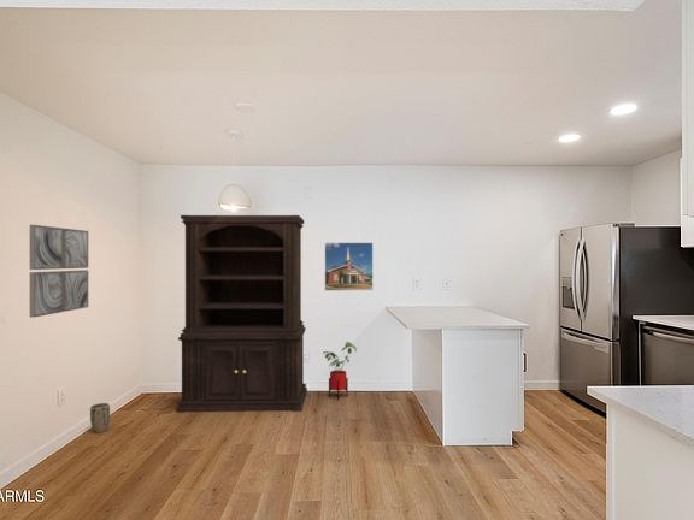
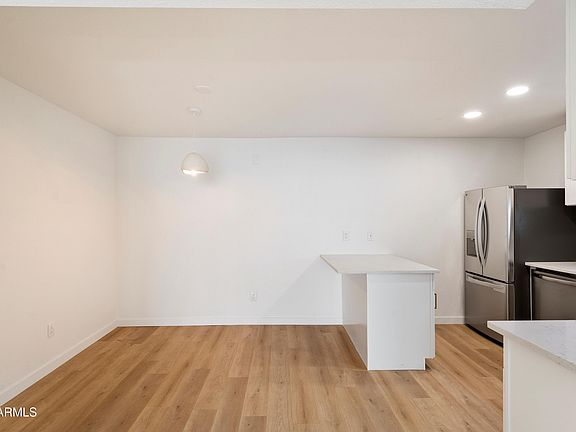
- wall art (61, 271)
- hutch (246, 309)
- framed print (348, 266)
- plant pot (99, 418)
- house plant (340, 370)
